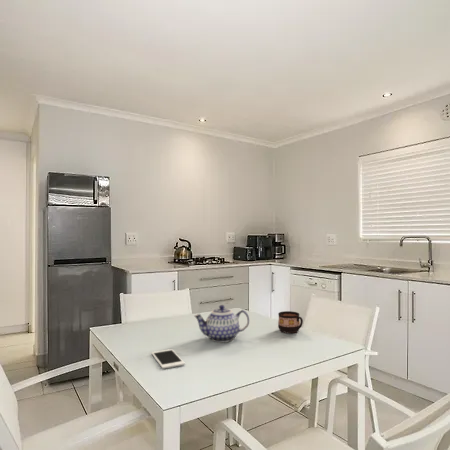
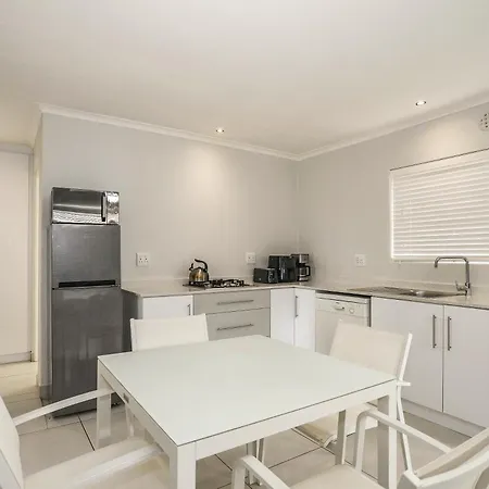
- cell phone (167, 358)
- teapot (222, 321)
- cup (289, 322)
